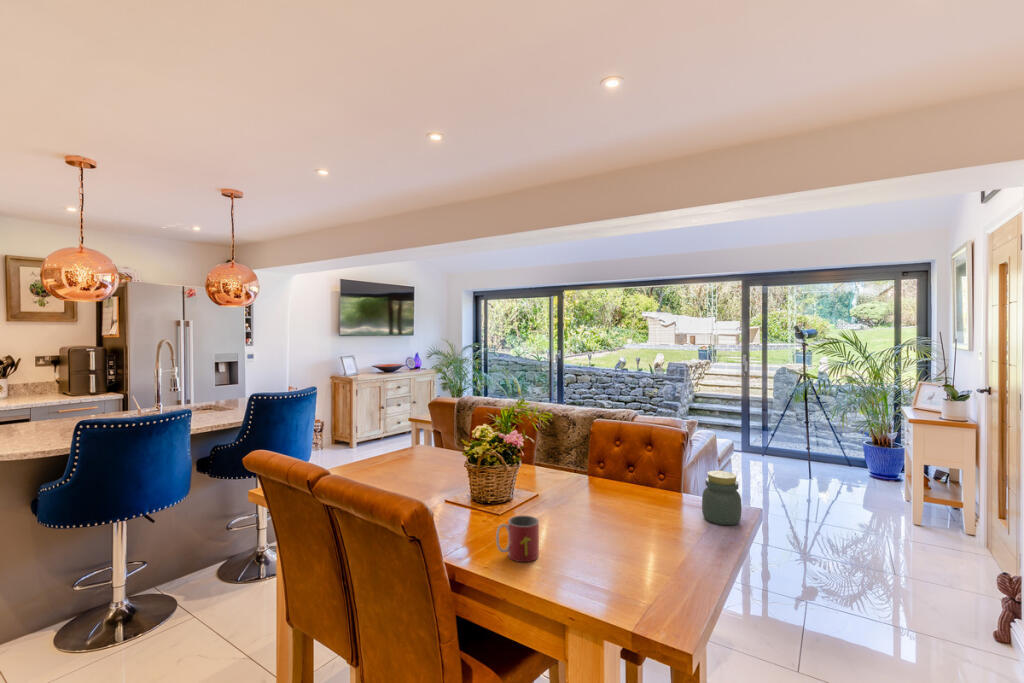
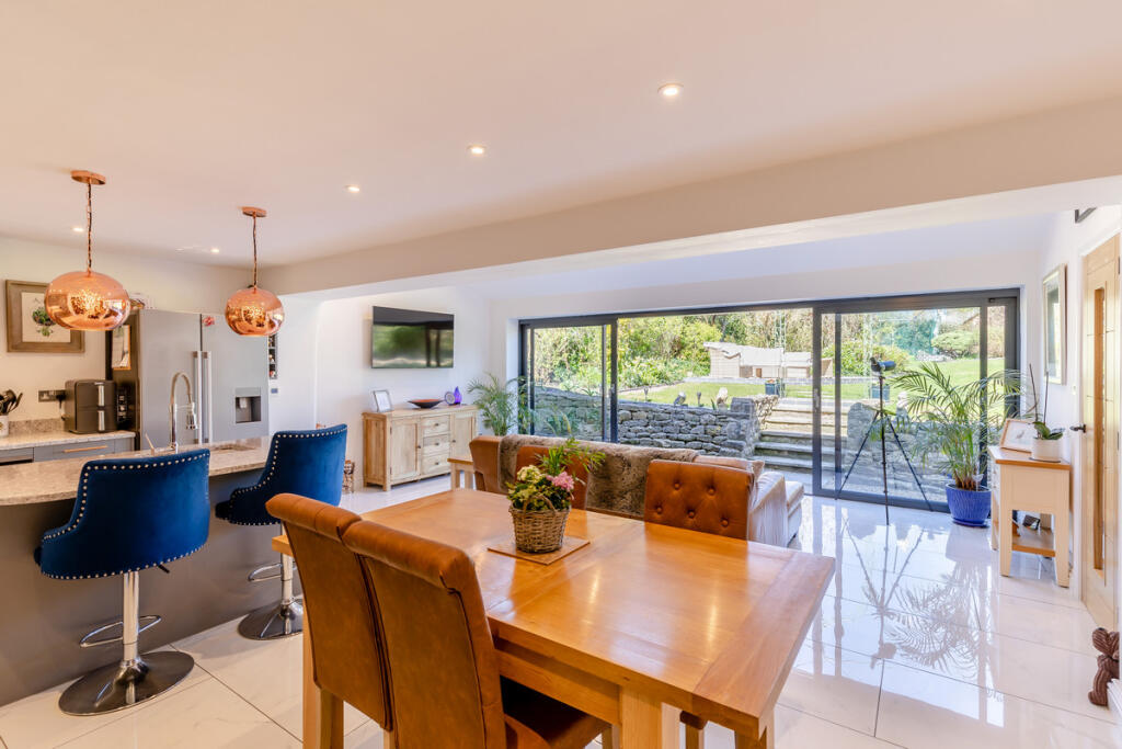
- mug (517, 538)
- jar (721, 496)
